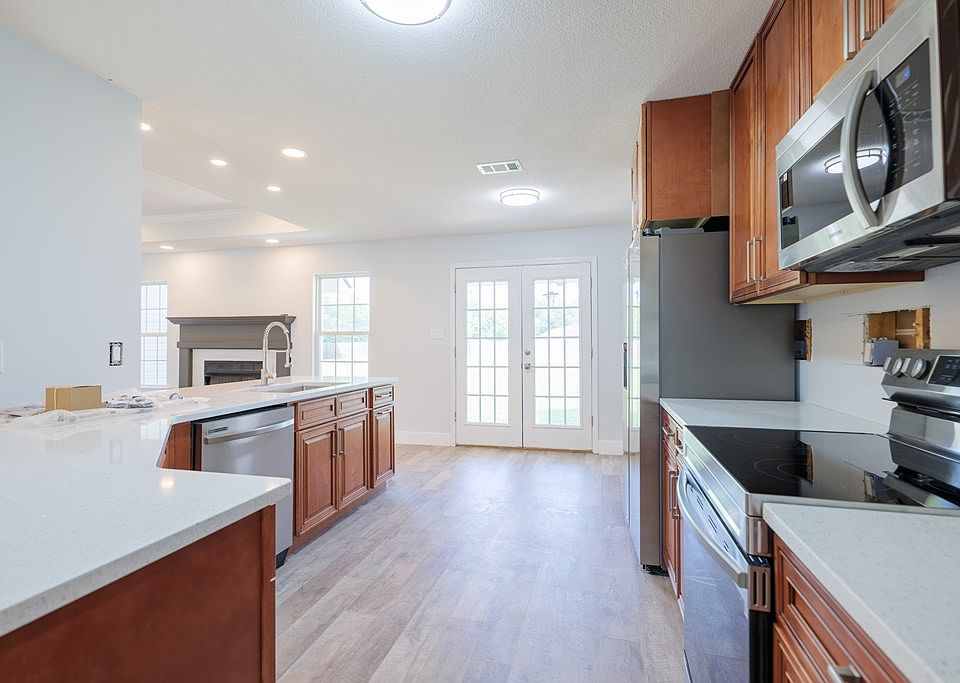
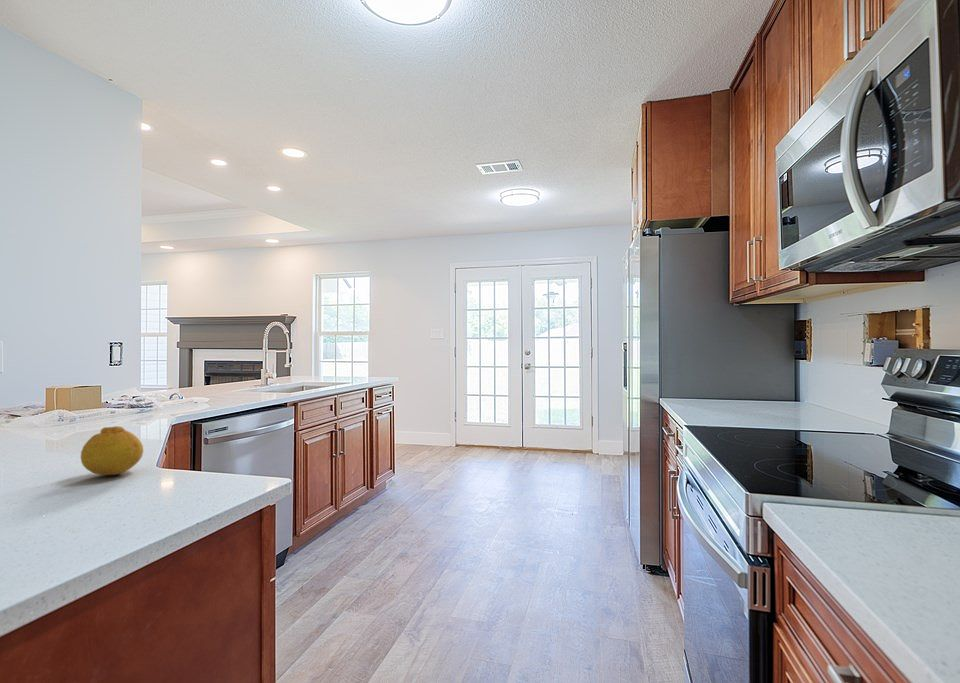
+ fruit (112, 450)
